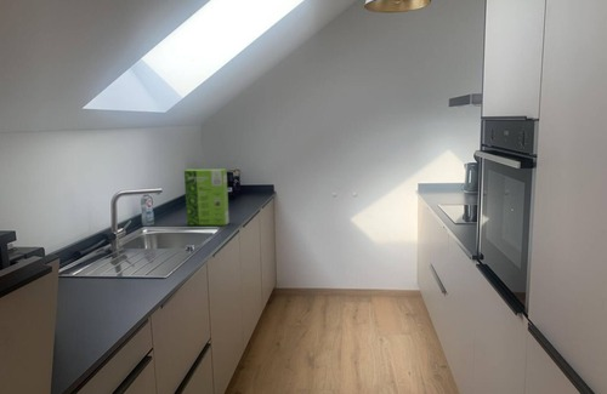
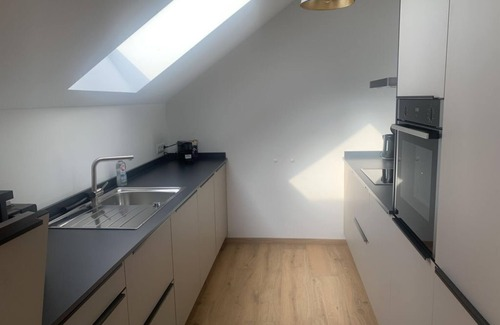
- cake mix box (206, 196)
